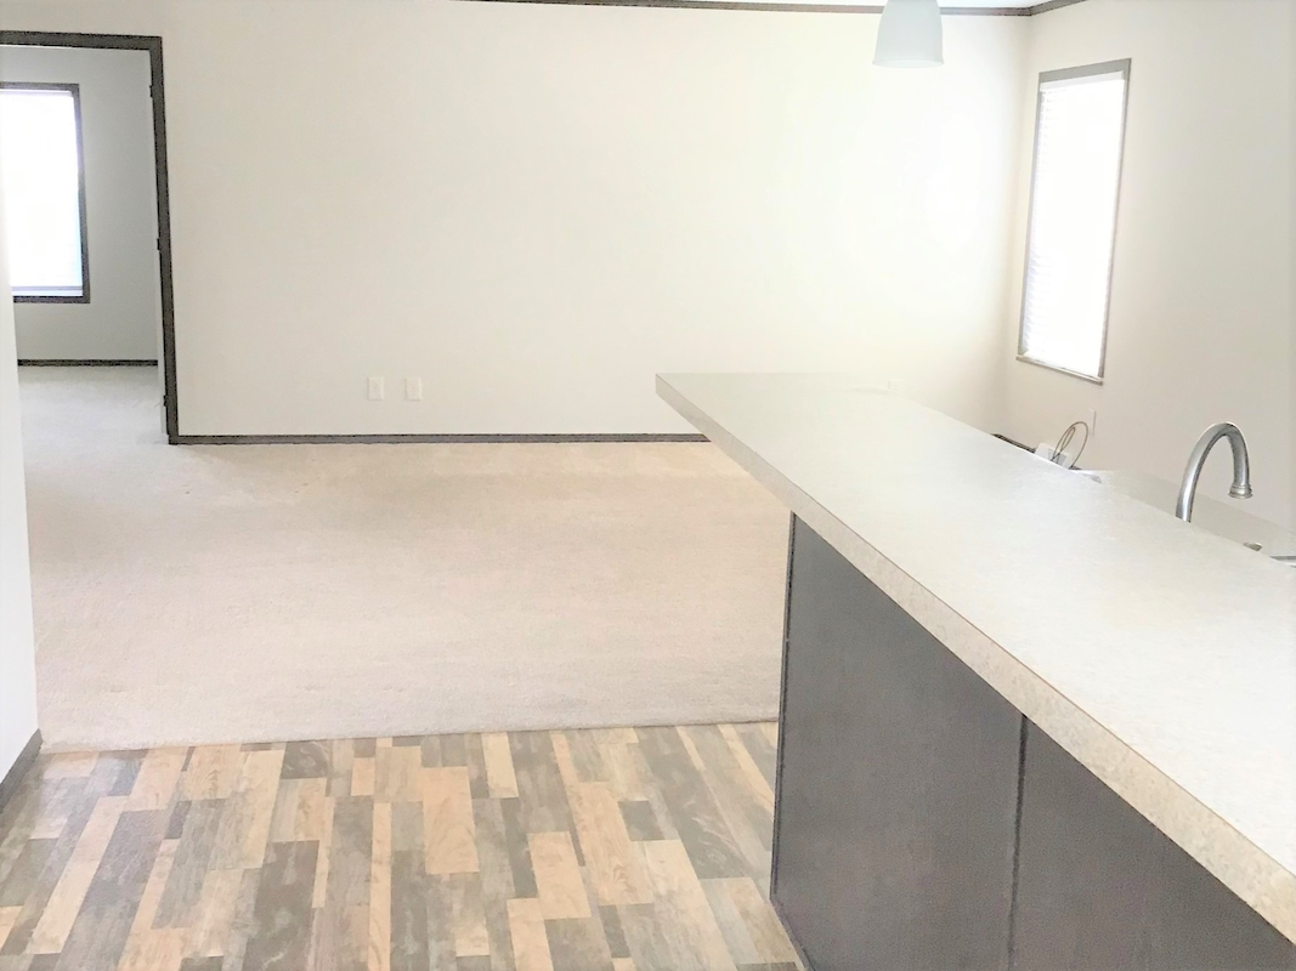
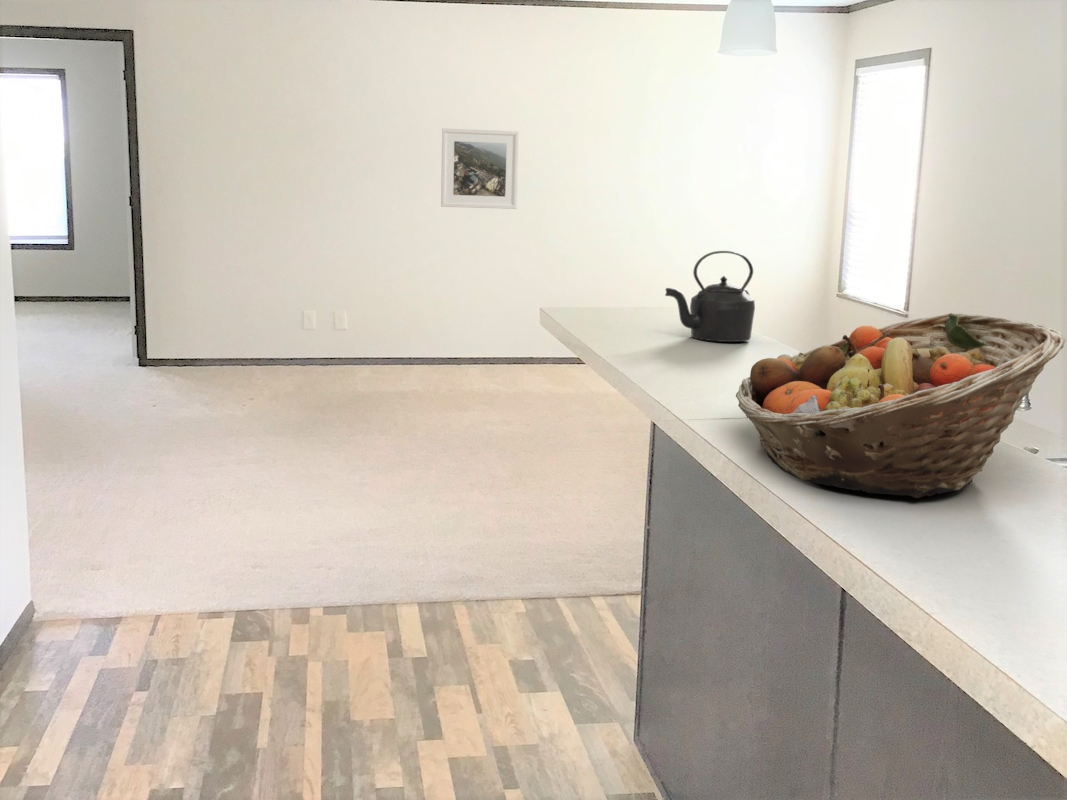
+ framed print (479, 169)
+ kettle (709, 295)
+ fruit basket (887, 392)
